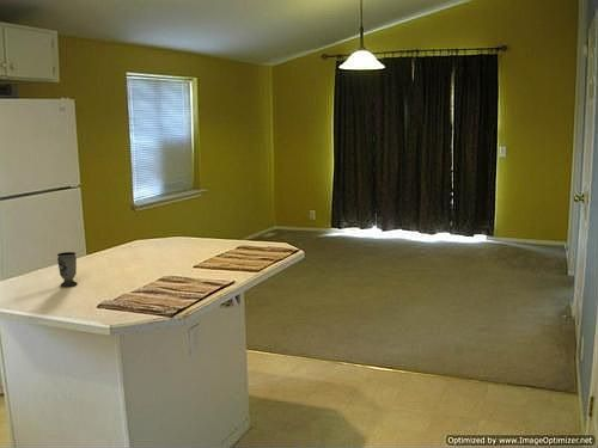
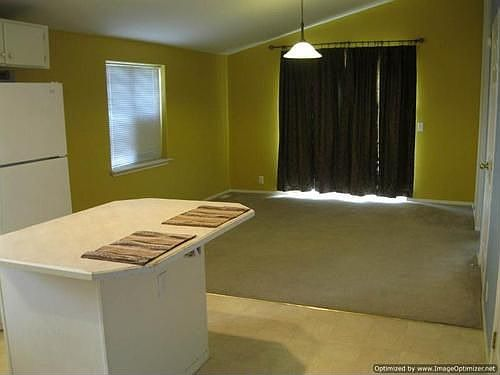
- cup (67, 269)
